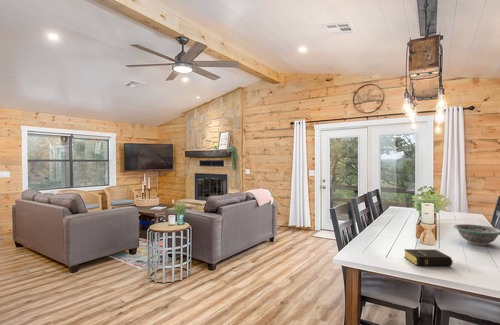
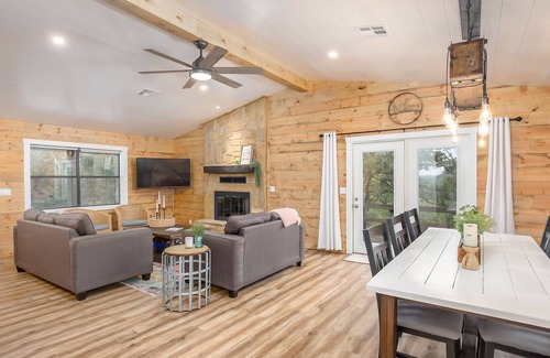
- book (428, 257)
- decorative bowl (477, 235)
